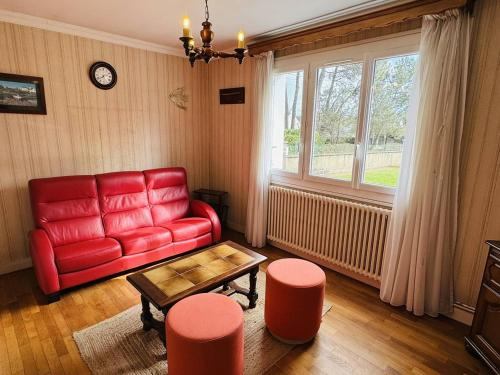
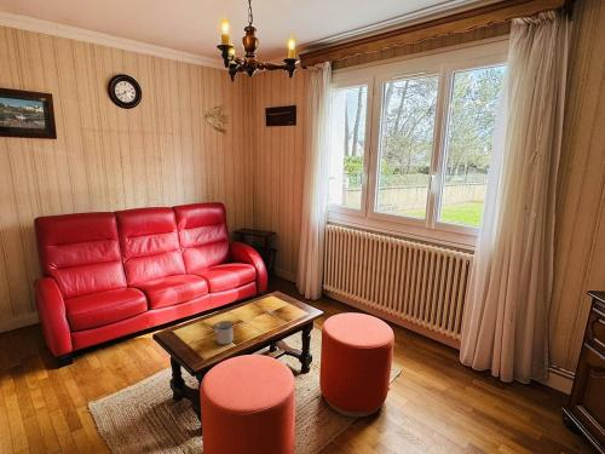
+ mug (223, 332)
